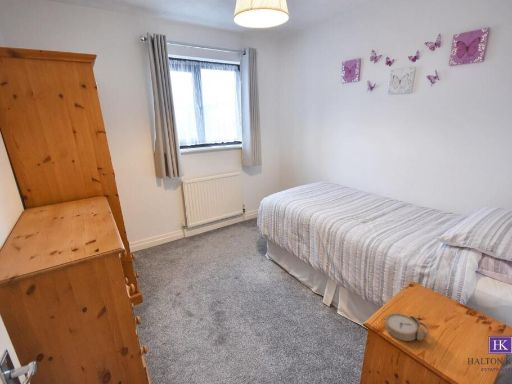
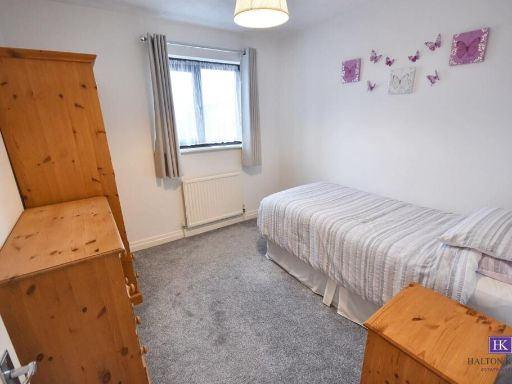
- alarm clock (406, 326)
